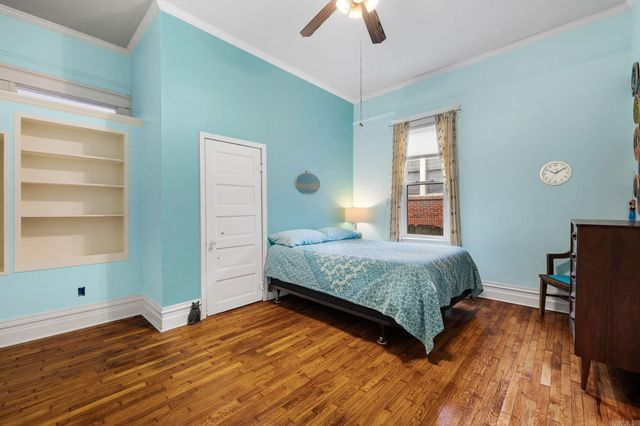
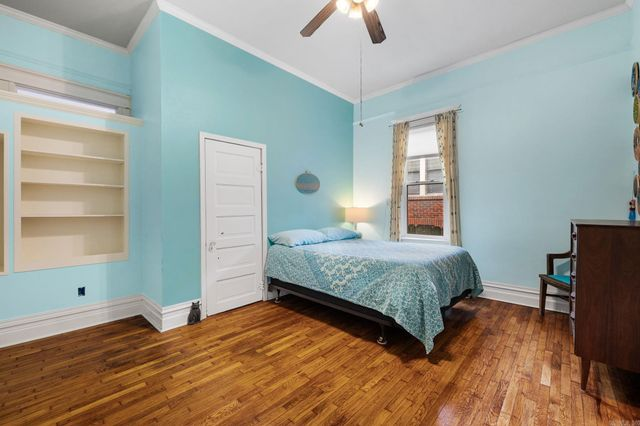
- wall clock (555, 173)
